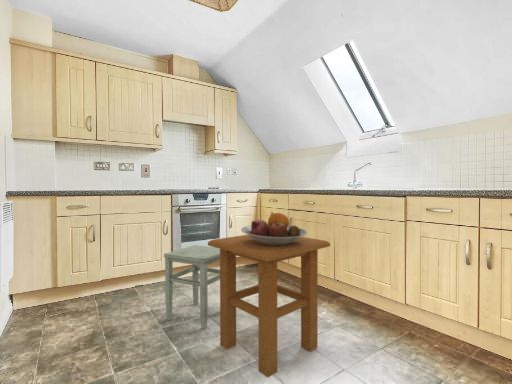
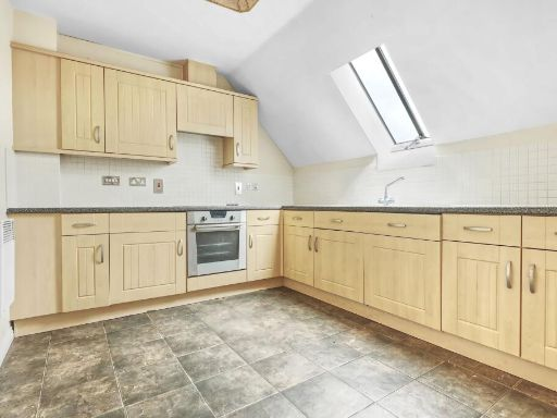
- stool (199, 283)
- side table (268, 293)
- fruit bowl (273, 228)
